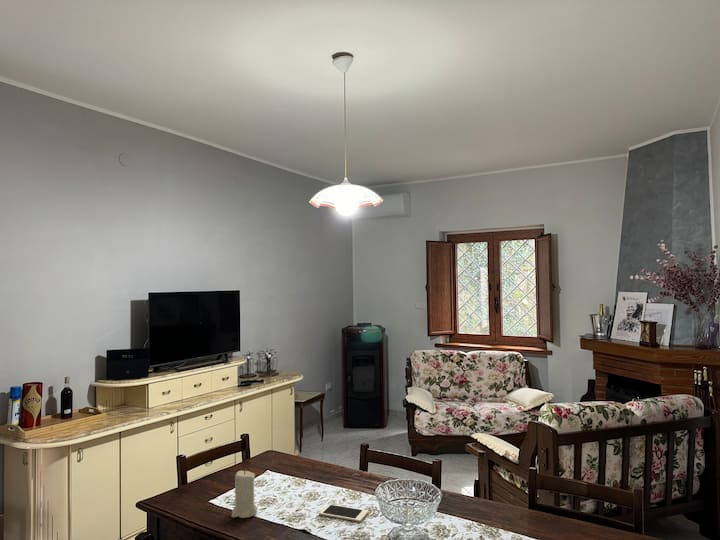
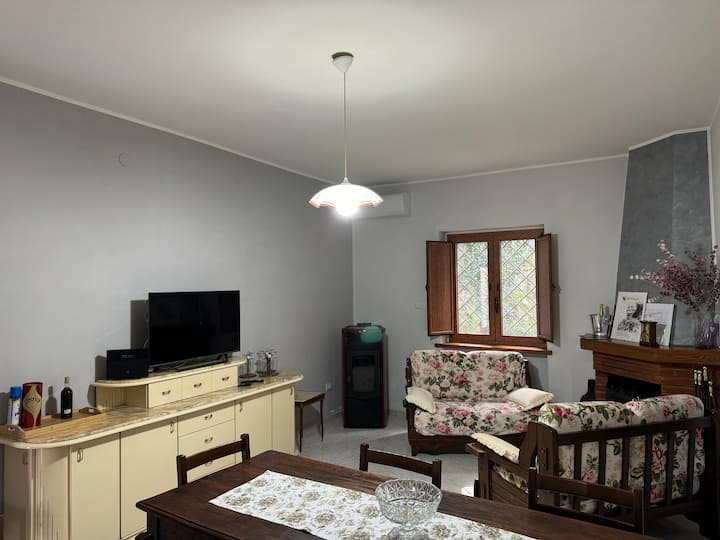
- candle (244, 491)
- cell phone (343, 512)
